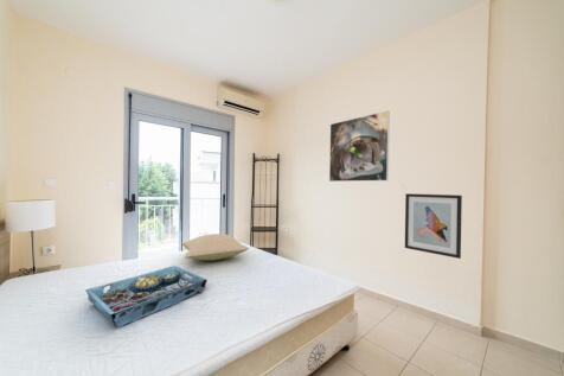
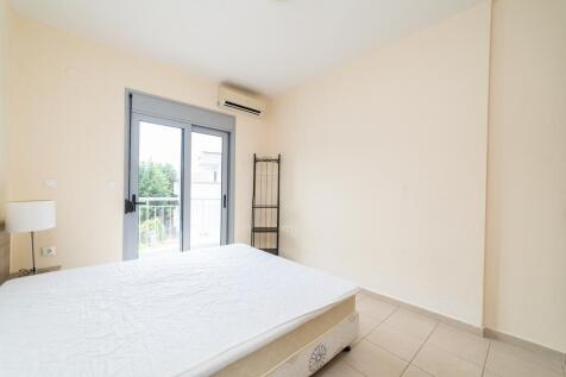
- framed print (355, 149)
- pillow (212, 246)
- wall art (430, 223)
- serving tray (149, 289)
